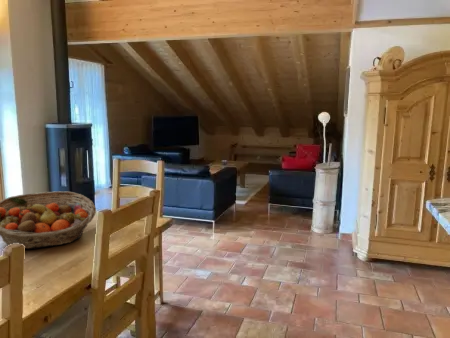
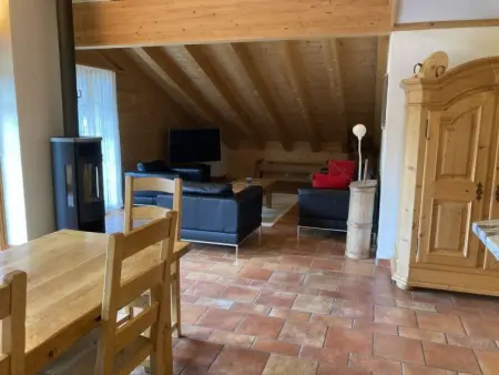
- fruit basket (44, 218)
